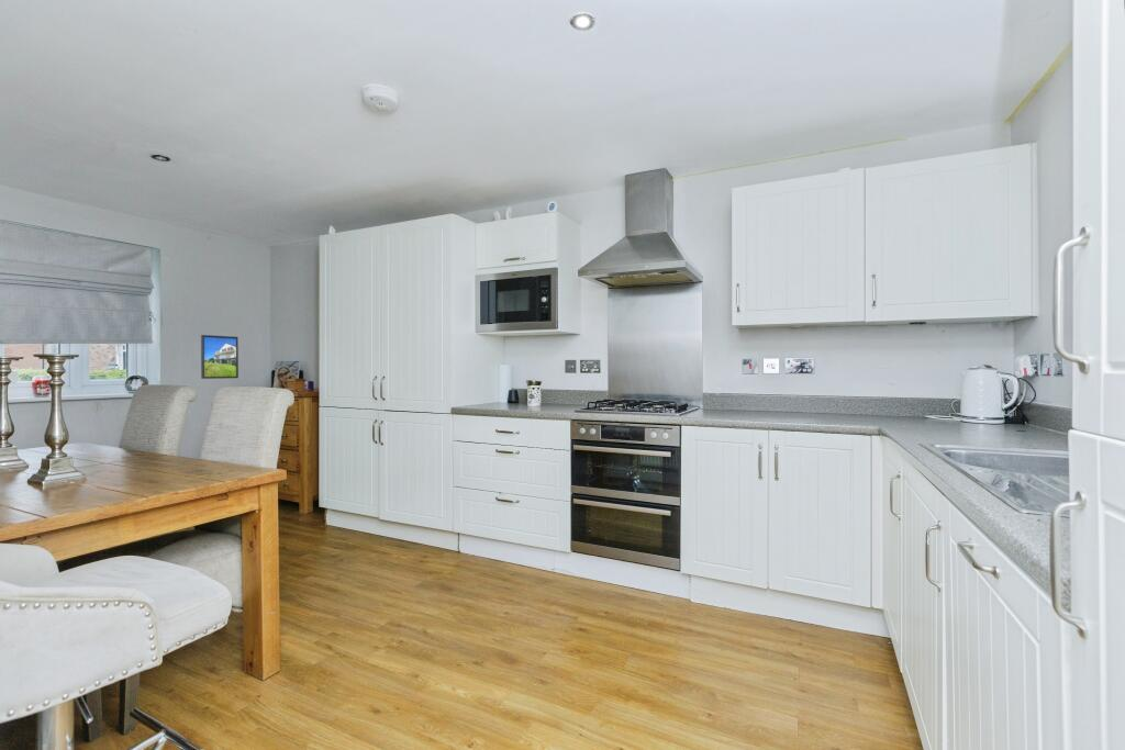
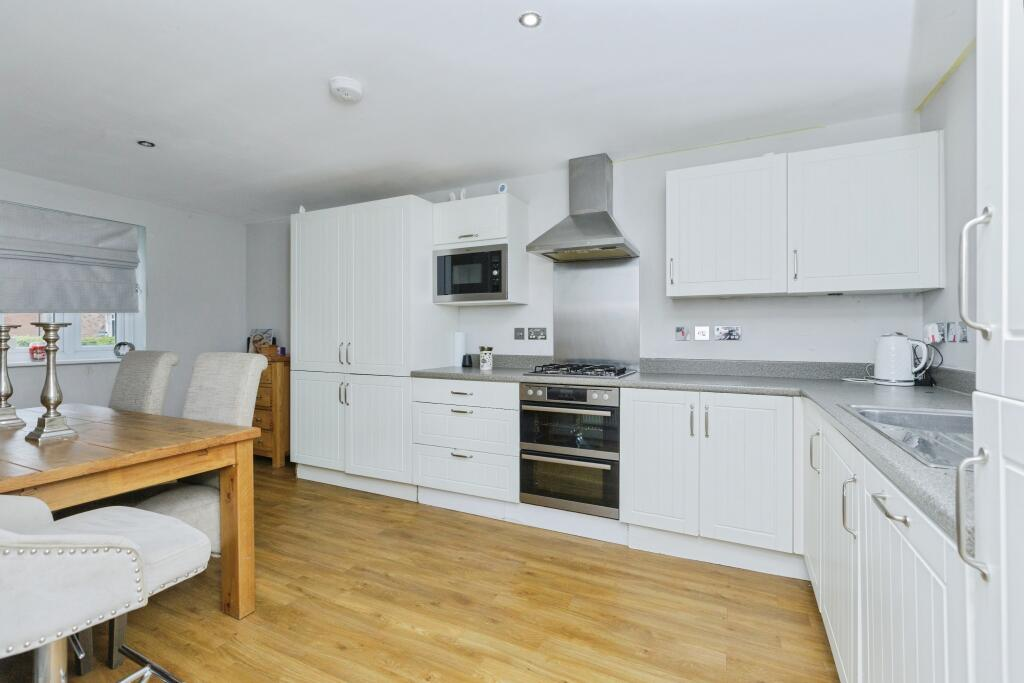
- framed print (220, 357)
